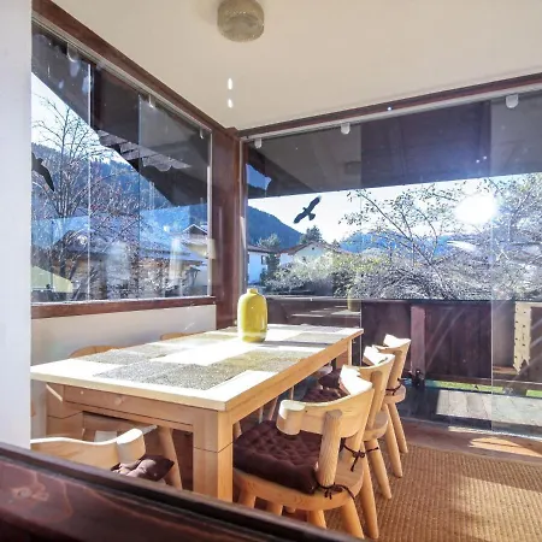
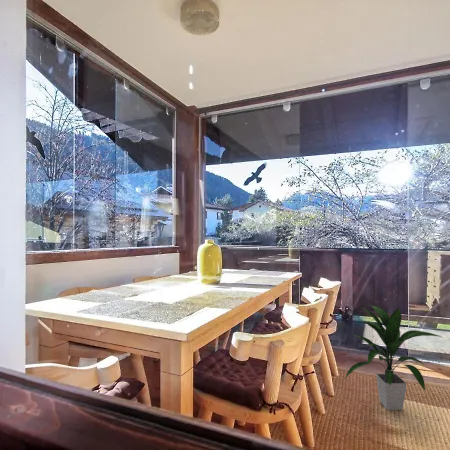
+ indoor plant (386, 353)
